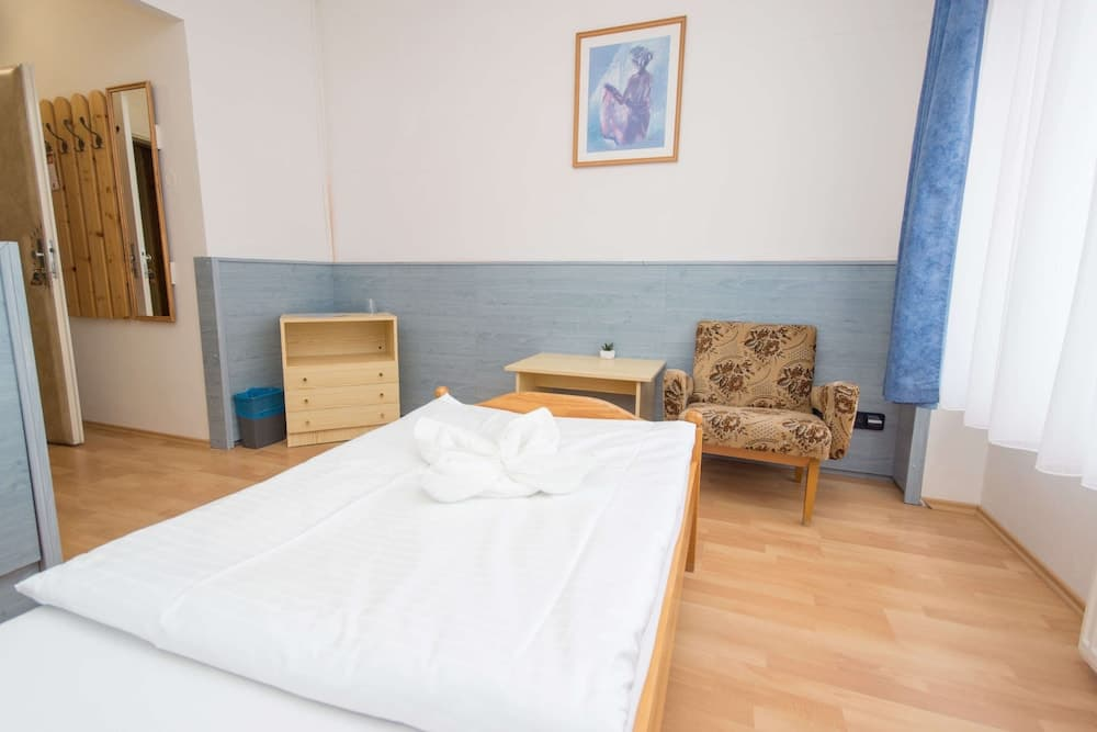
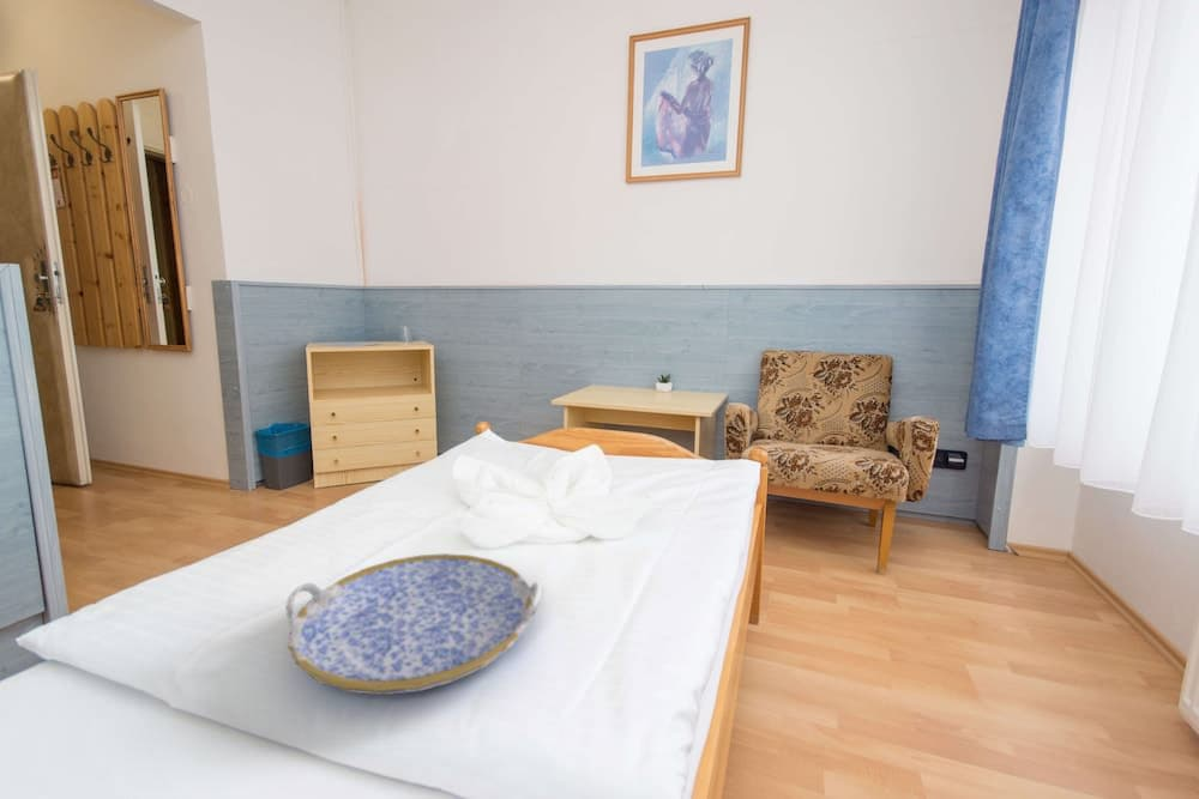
+ serving tray (418, 611)
